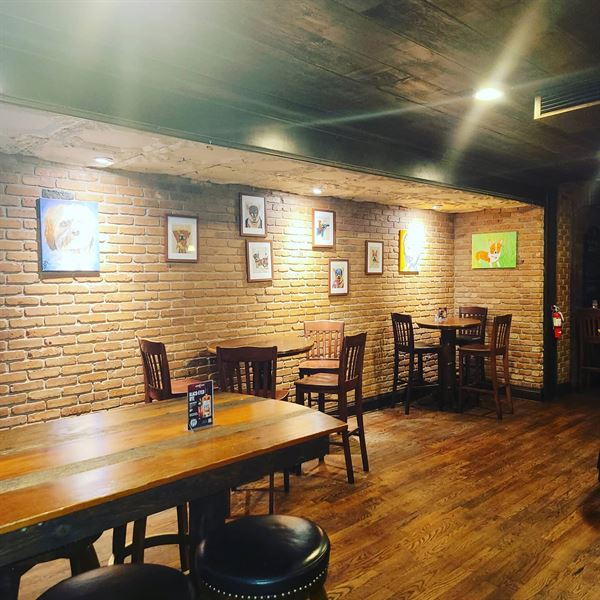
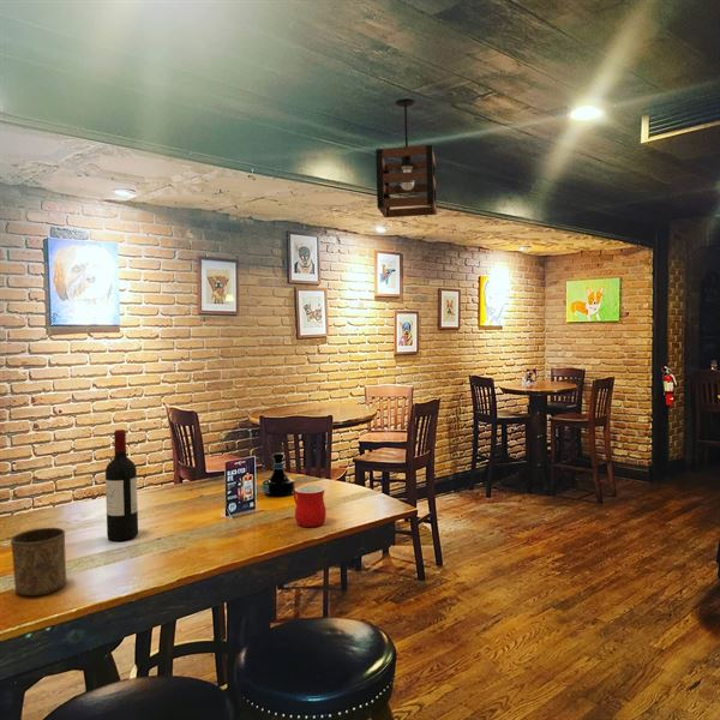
+ wine bottle (121, 484)
+ pendant light (407, 156)
+ mug (307, 505)
+ tequila bottle (278, 473)
+ cup (38, 560)
